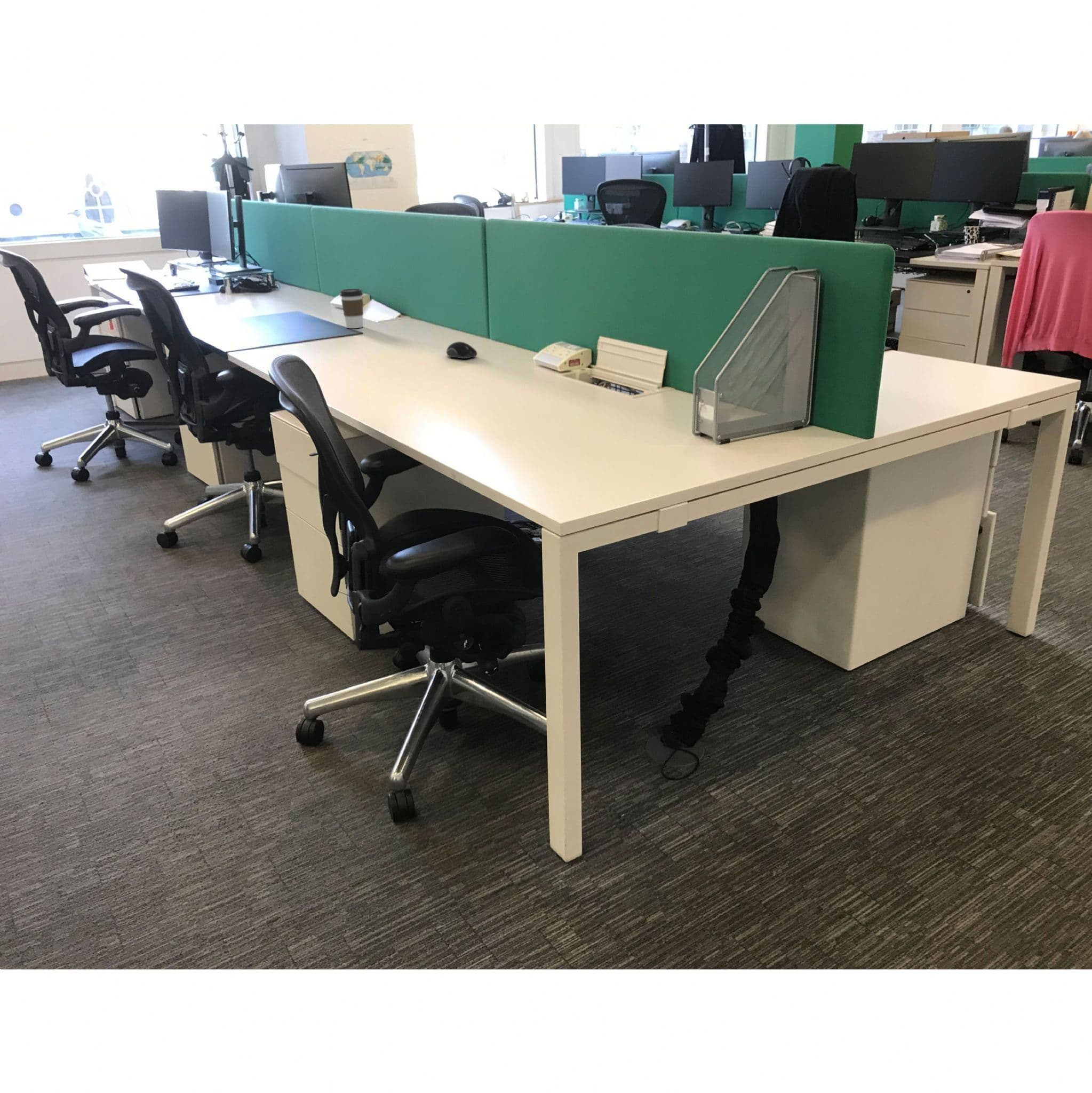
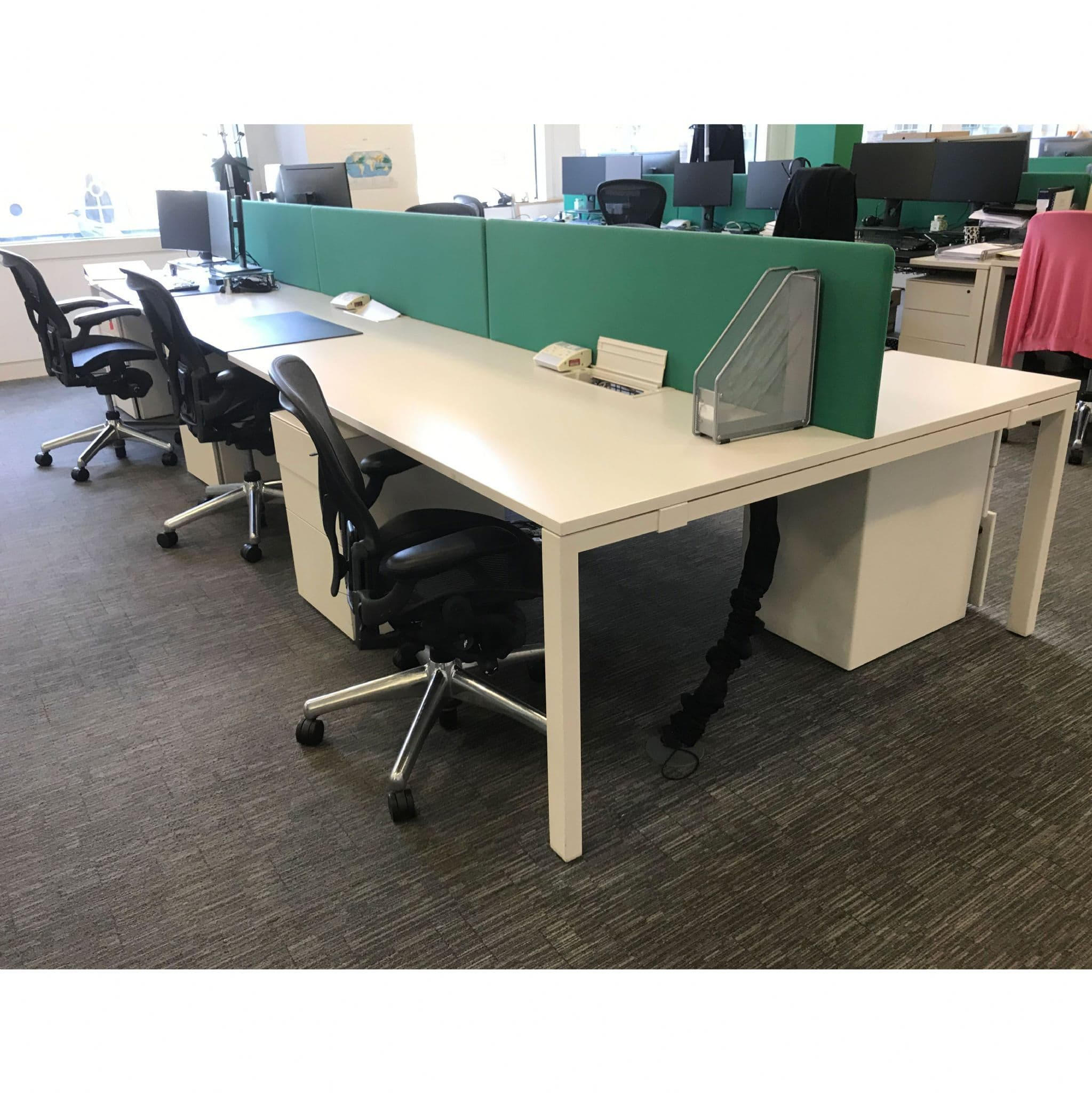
- computer mouse (460, 349)
- coffee cup (353, 308)
